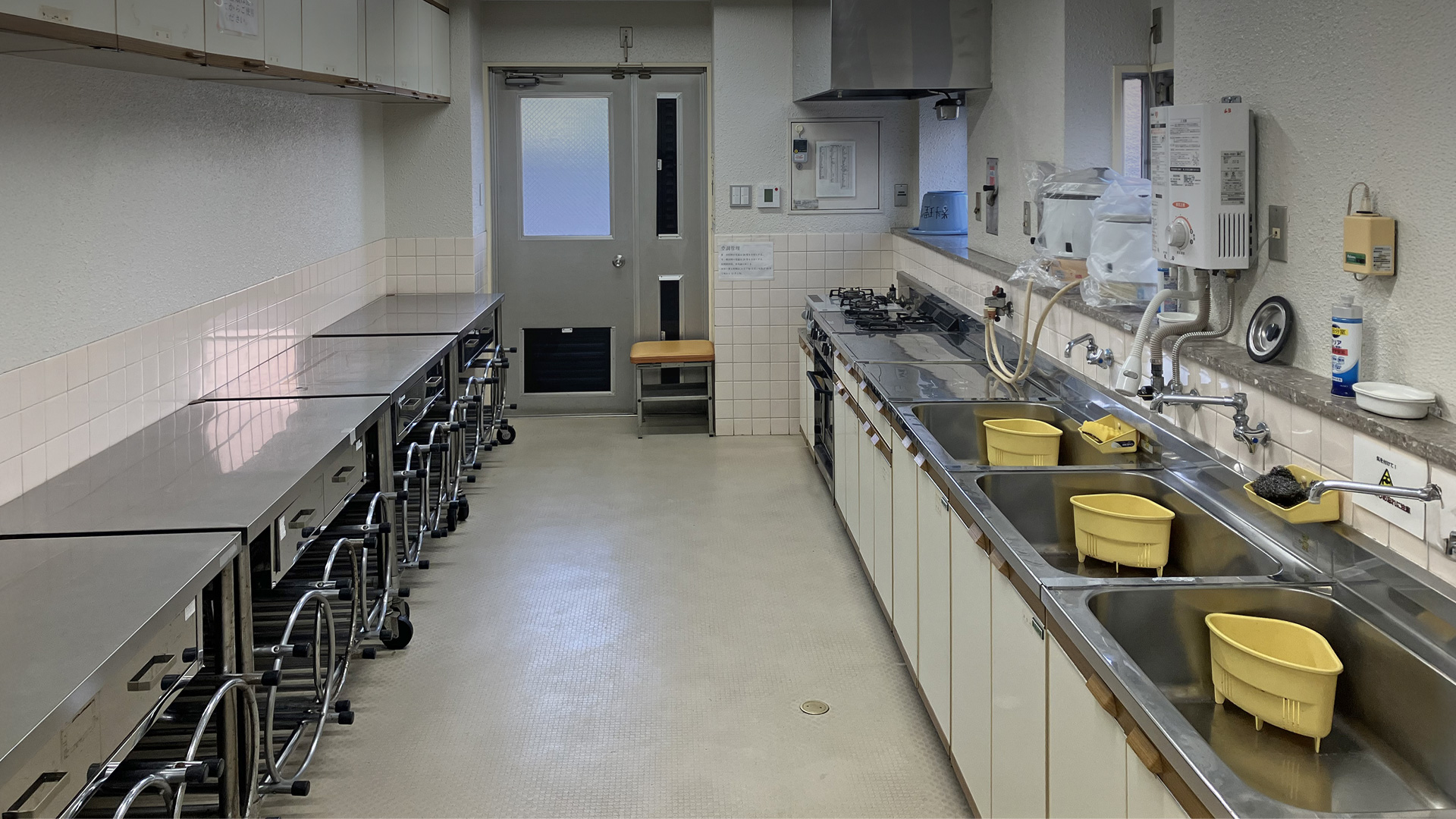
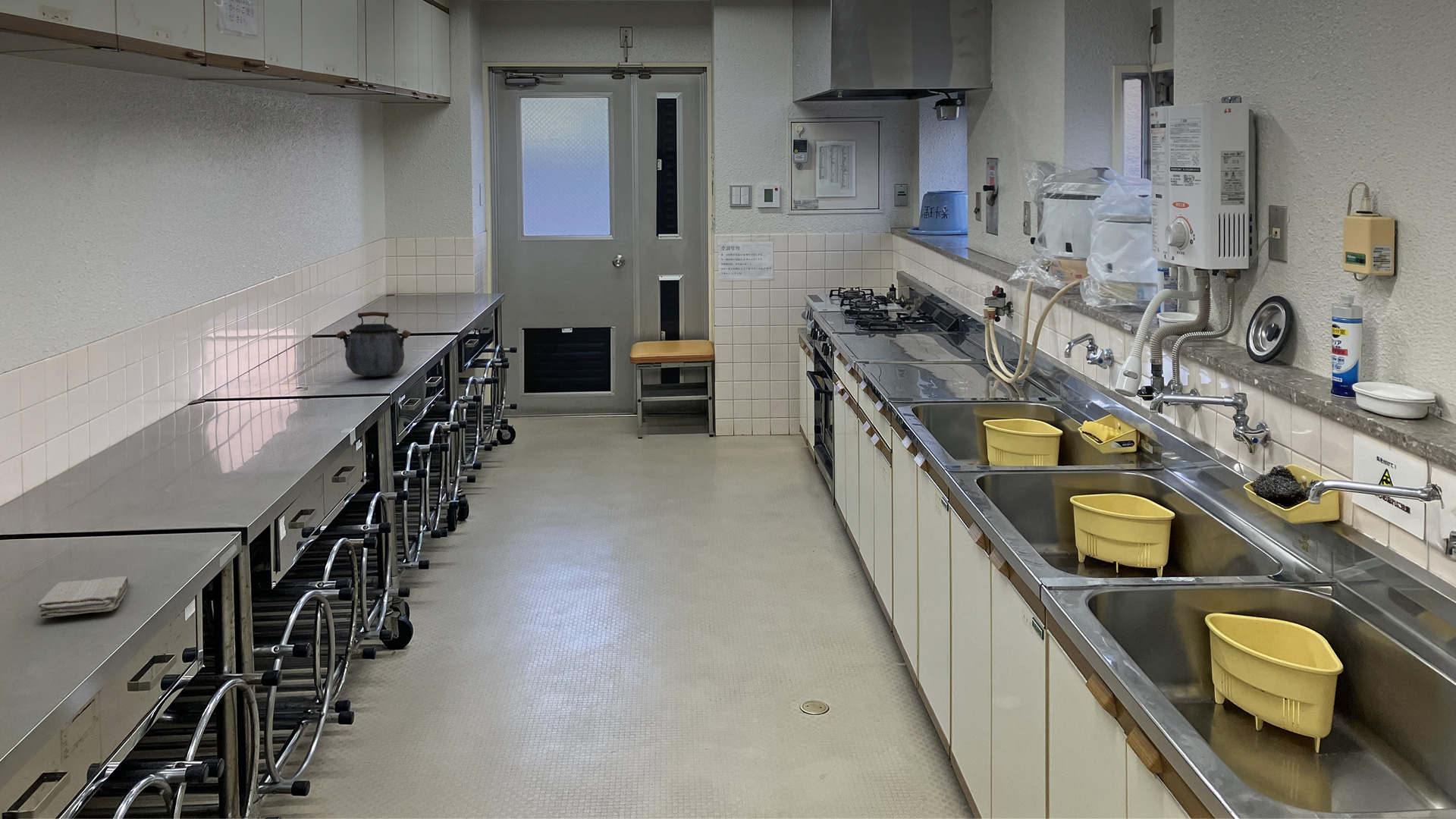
+ washcloth (84, 595)
+ kettle (374, 344)
